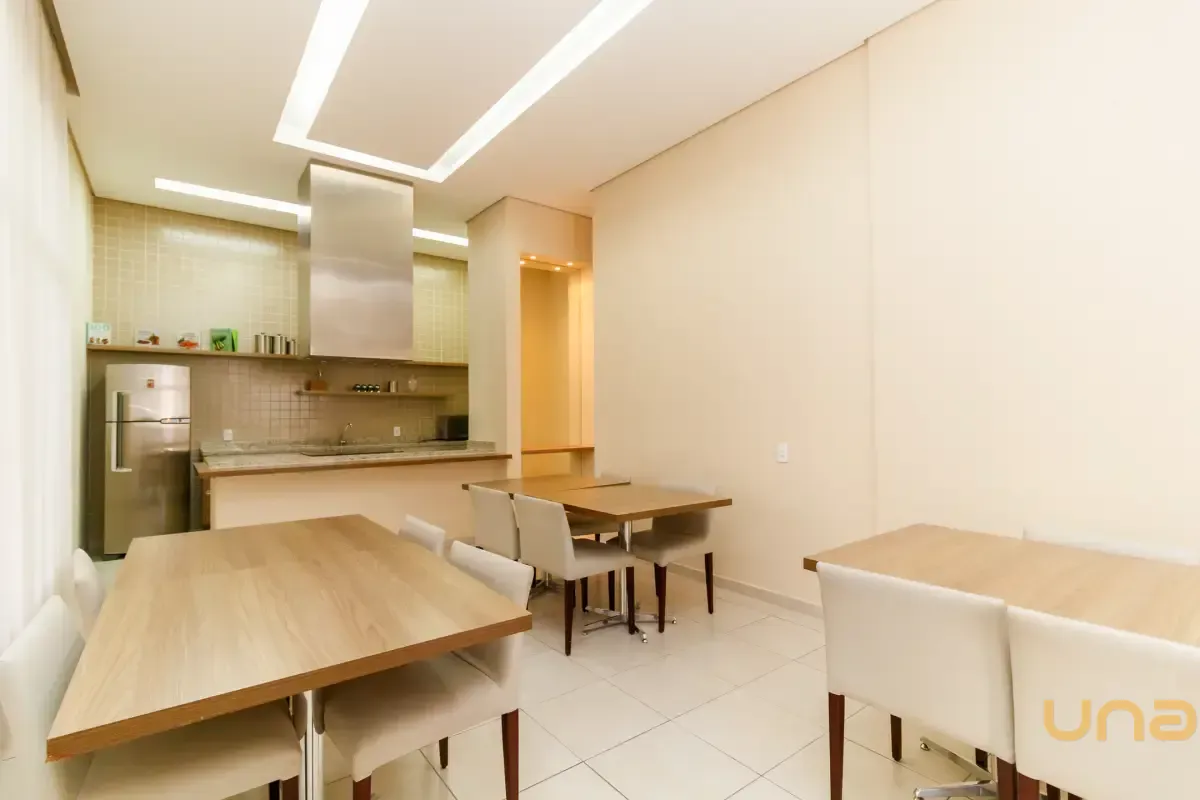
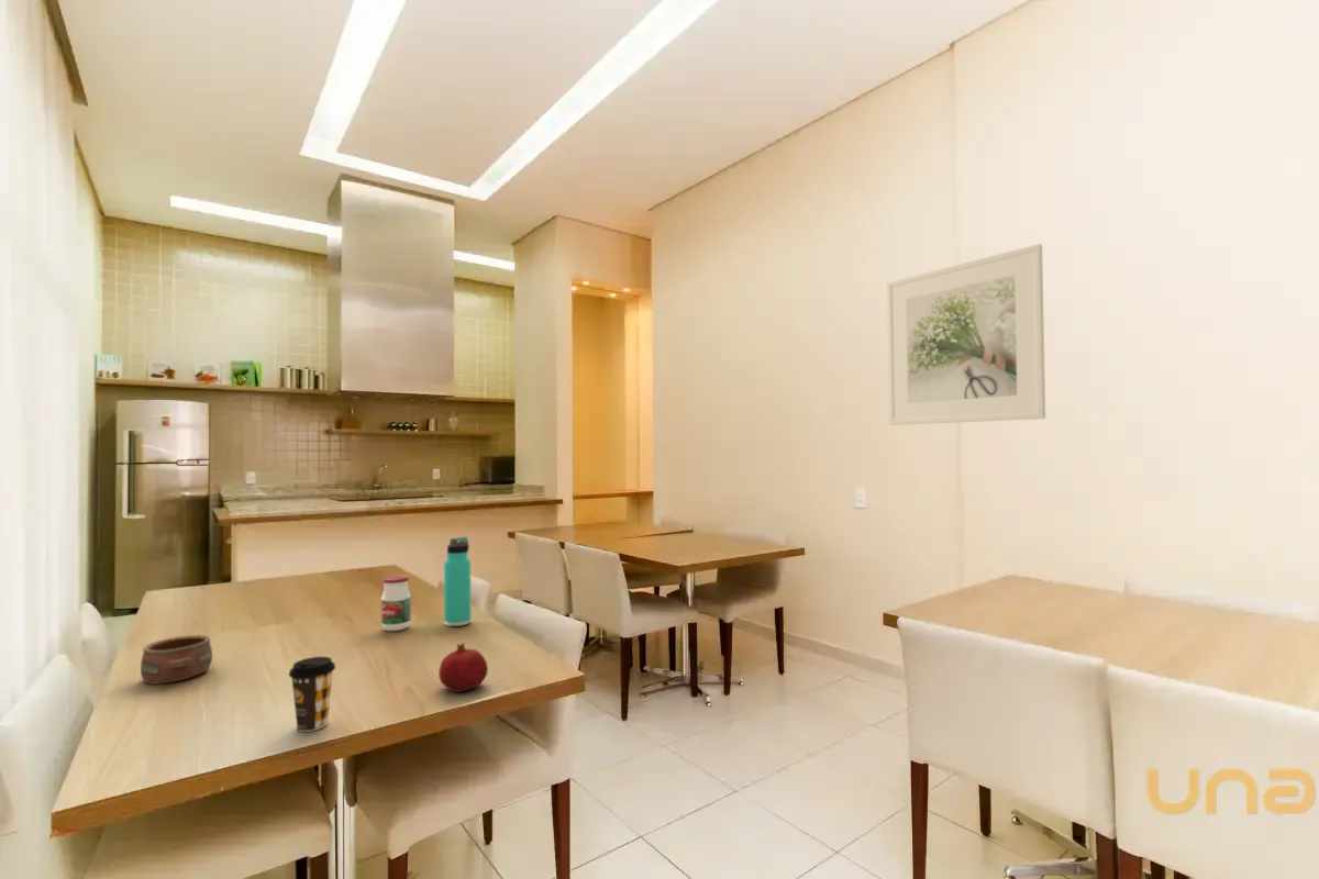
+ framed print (957, 343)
+ fruit (463, 666)
+ jar (396, 602)
+ coffee cup (312, 693)
+ thermos bottle (457, 580)
+ pottery (177, 659)
